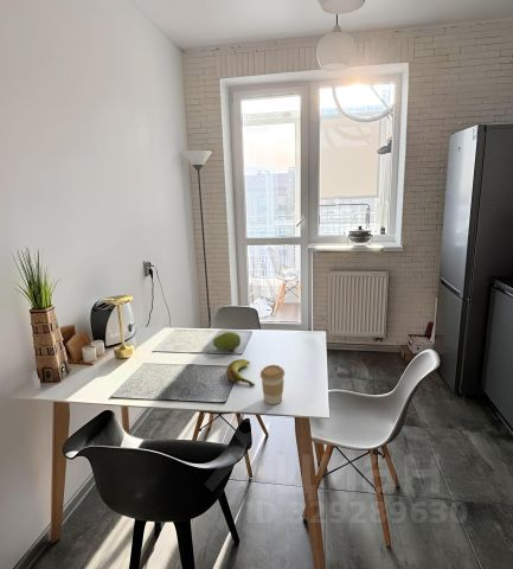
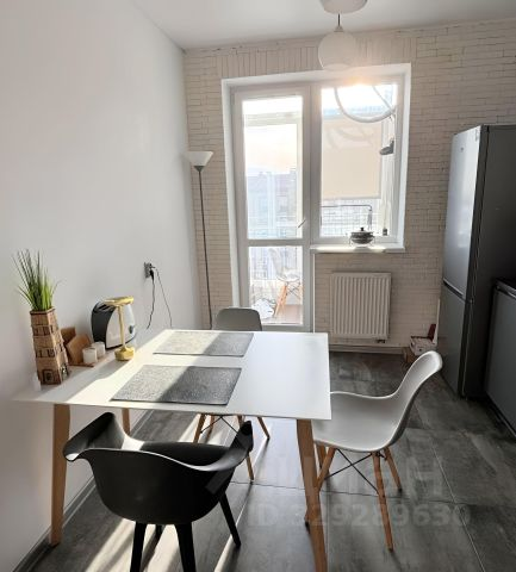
- coffee cup (272, 384)
- fruit (226, 340)
- banana (245, 365)
